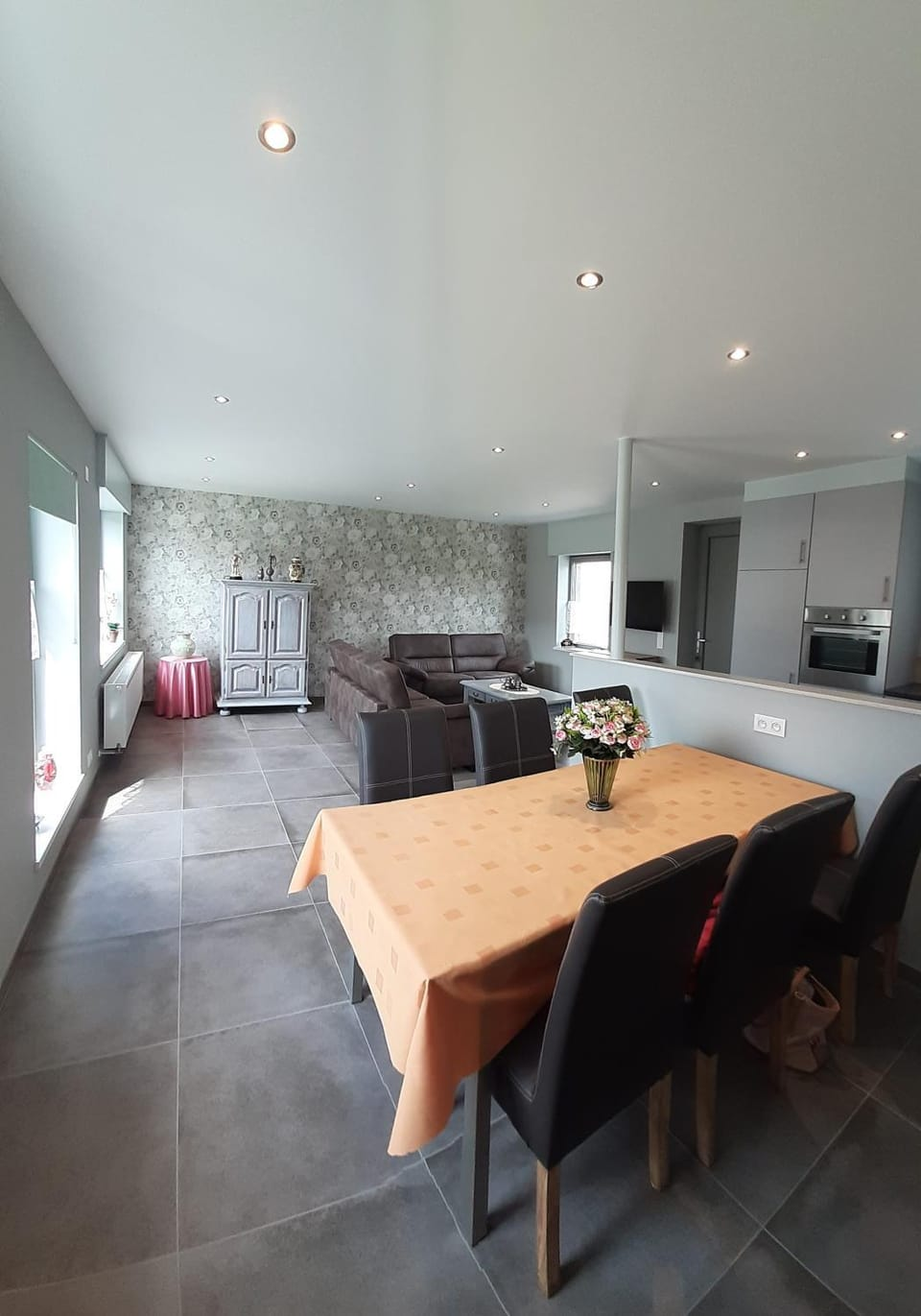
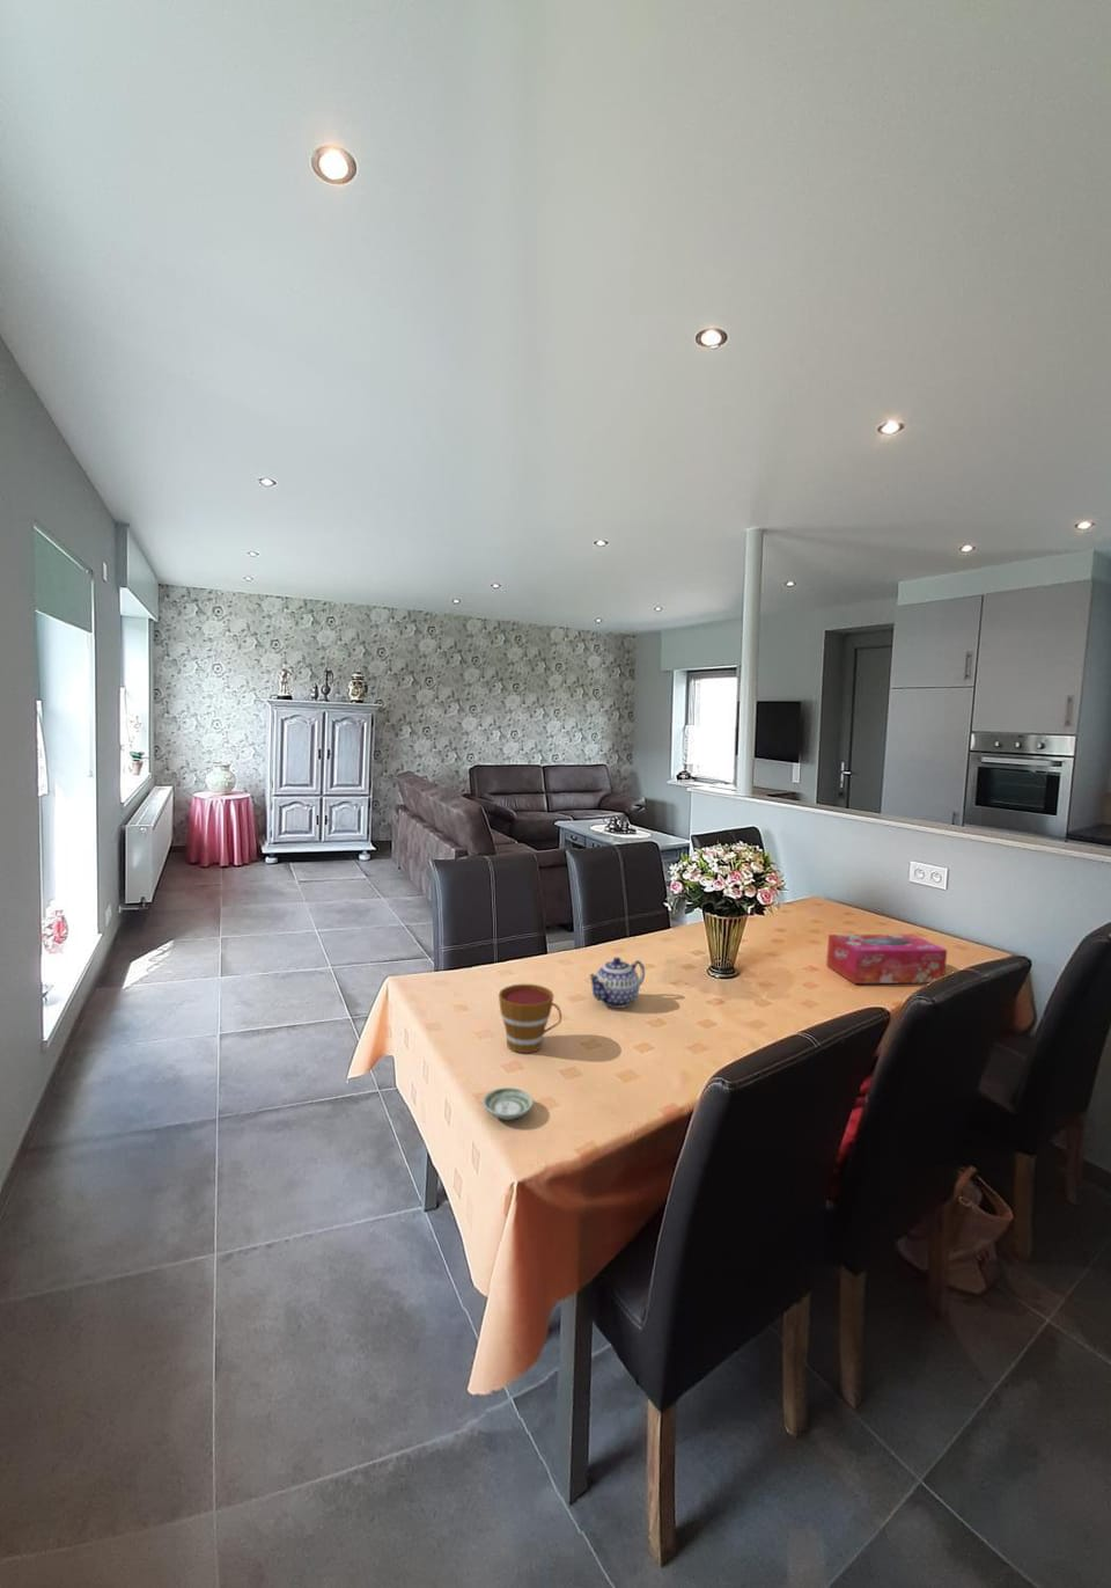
+ tissue box (884, 958)
+ teapot (616, 979)
+ cup (530, 1020)
+ saucer (507, 1107)
